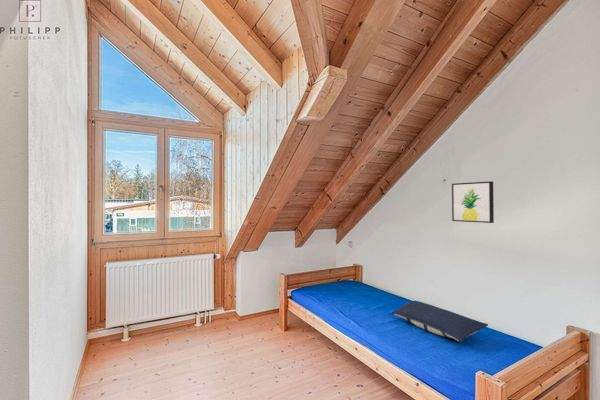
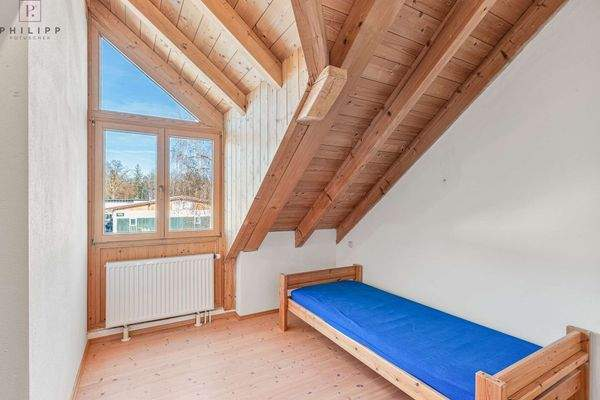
- pillow (435, 318)
- wall art (471, 202)
